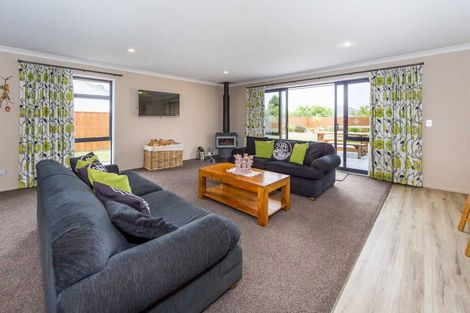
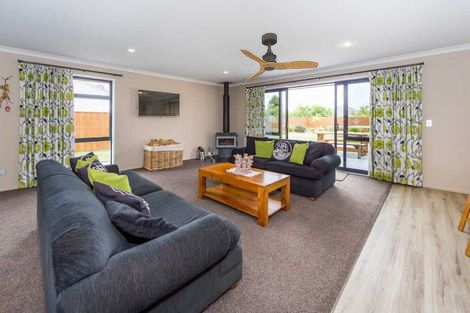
+ ceiling fan (274, 54)
